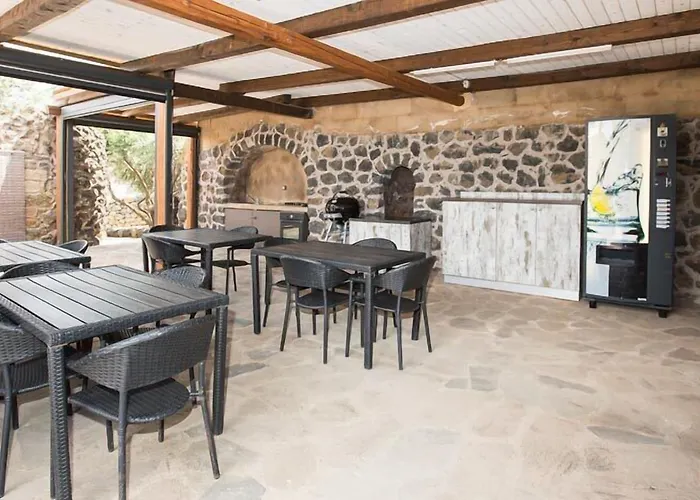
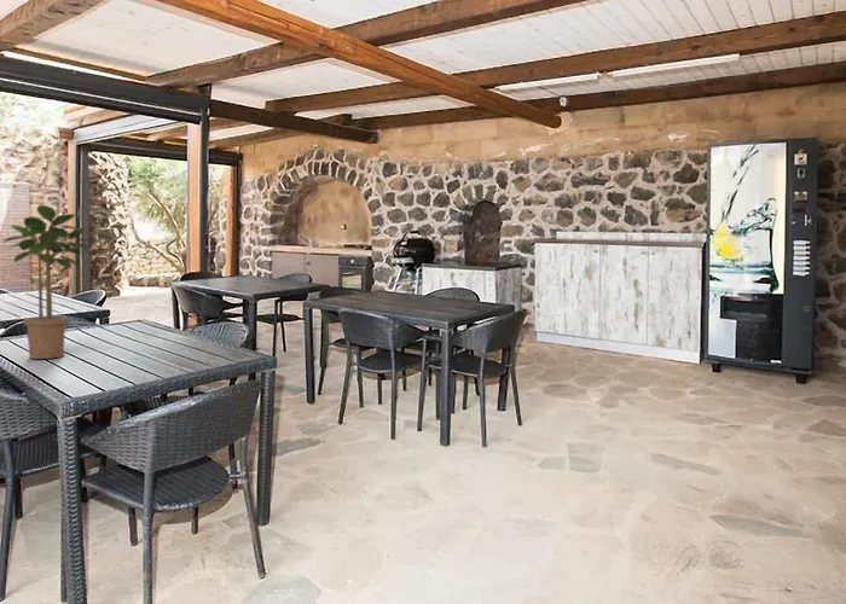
+ potted plant (50, 283)
